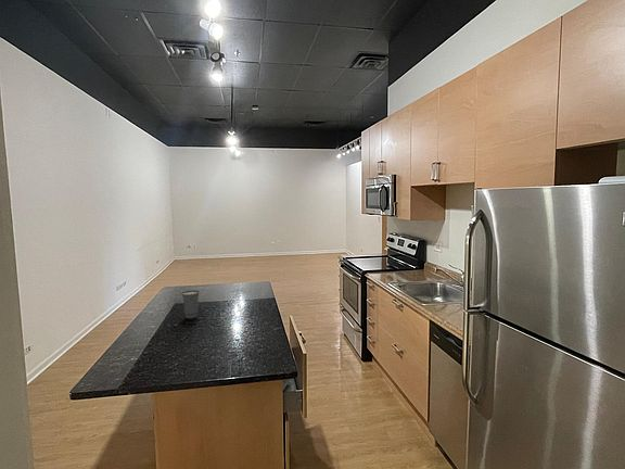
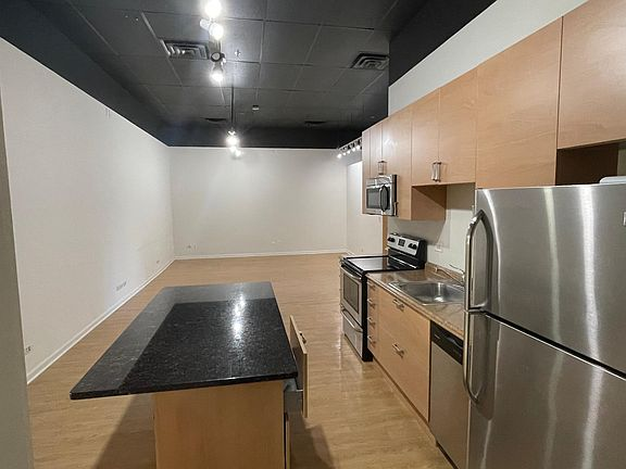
- cup (190, 304)
